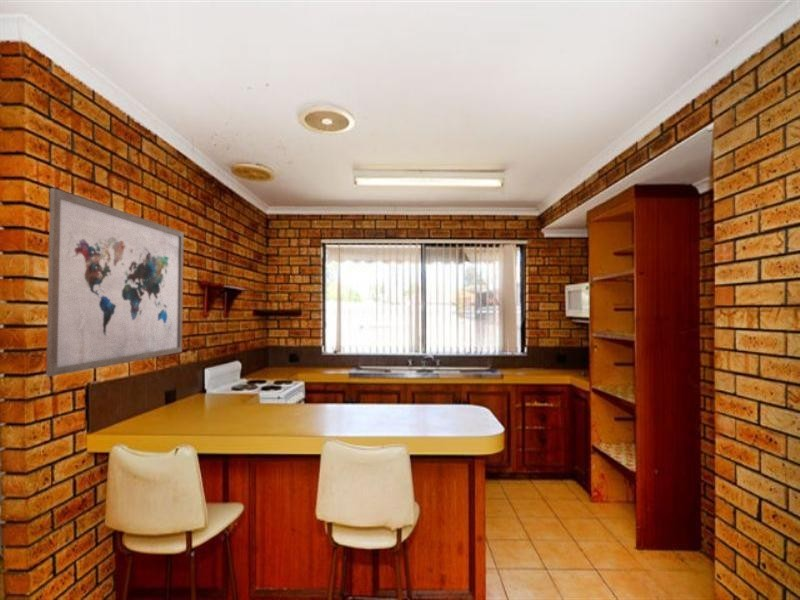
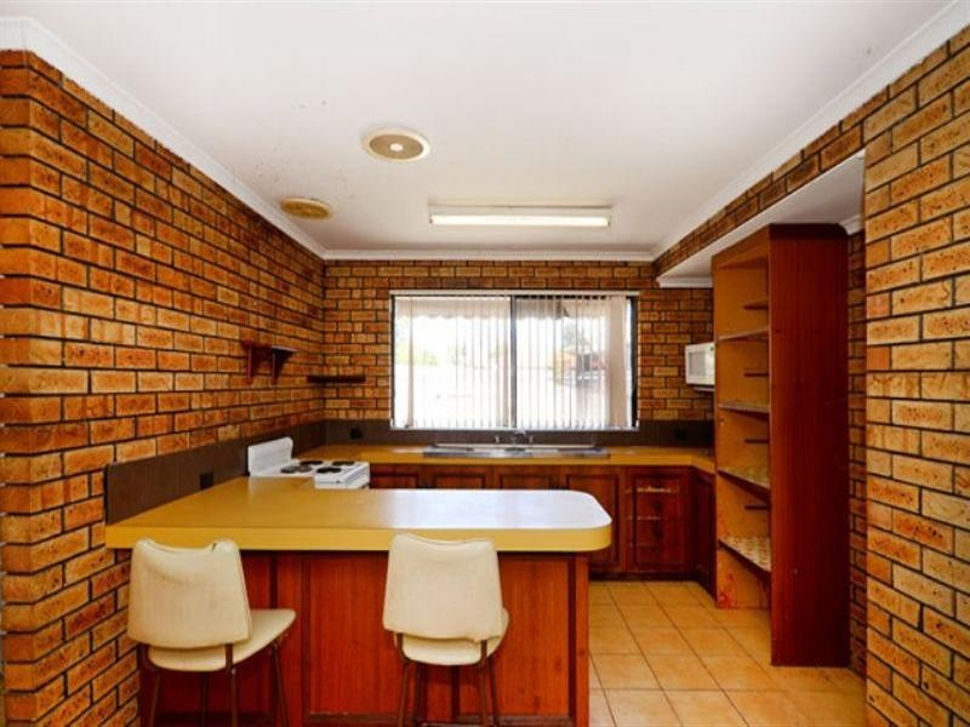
- wall art (130, 288)
